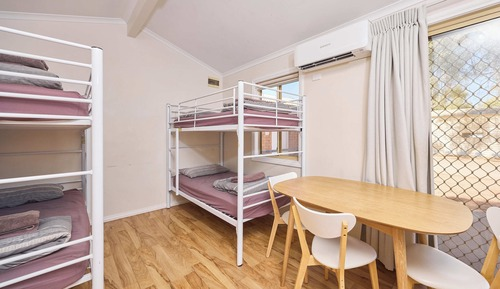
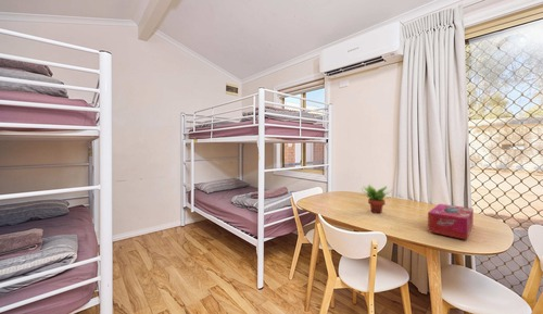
+ succulent plant (375, 198)
+ tissue box (451, 218)
